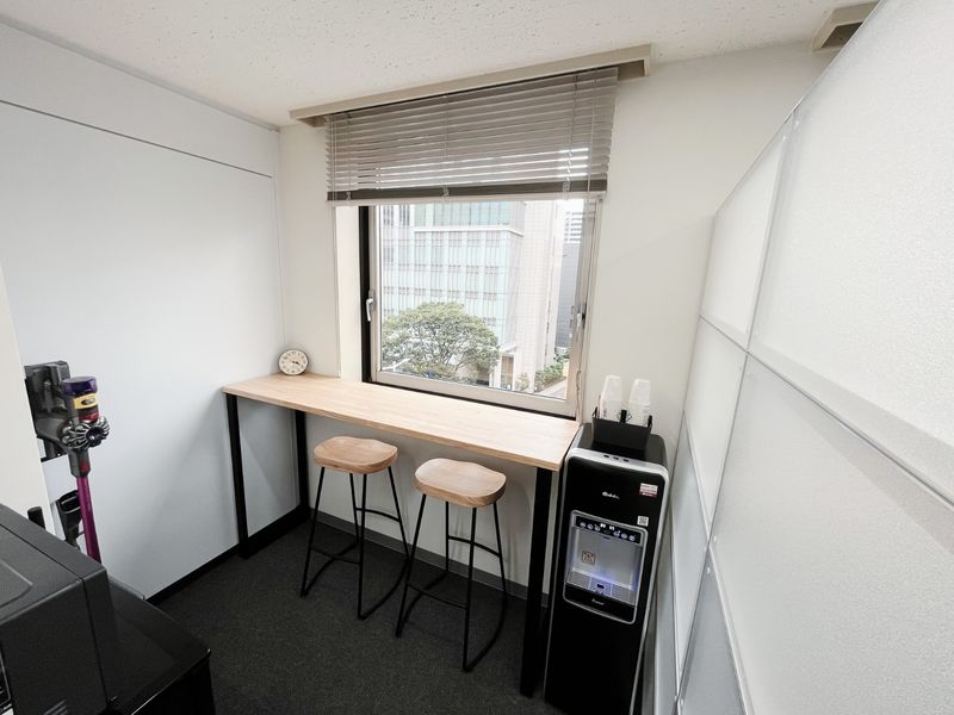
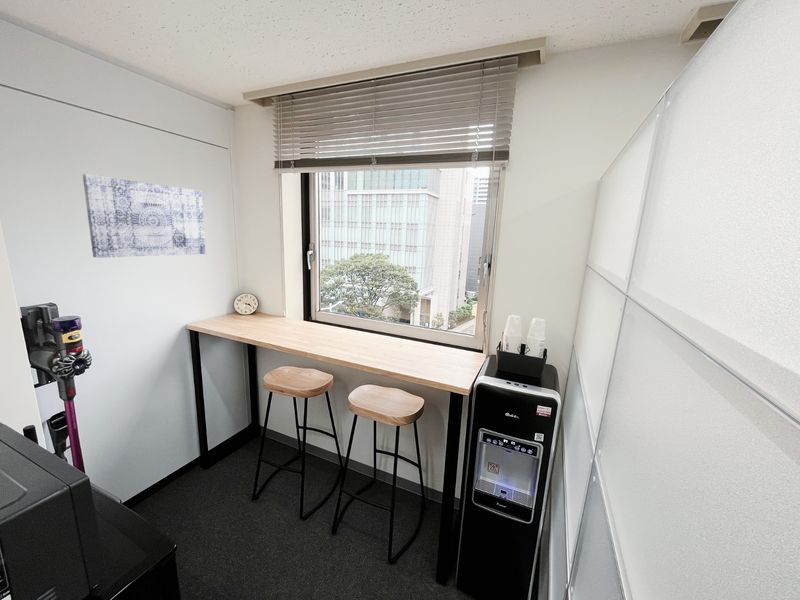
+ wall art (153, 220)
